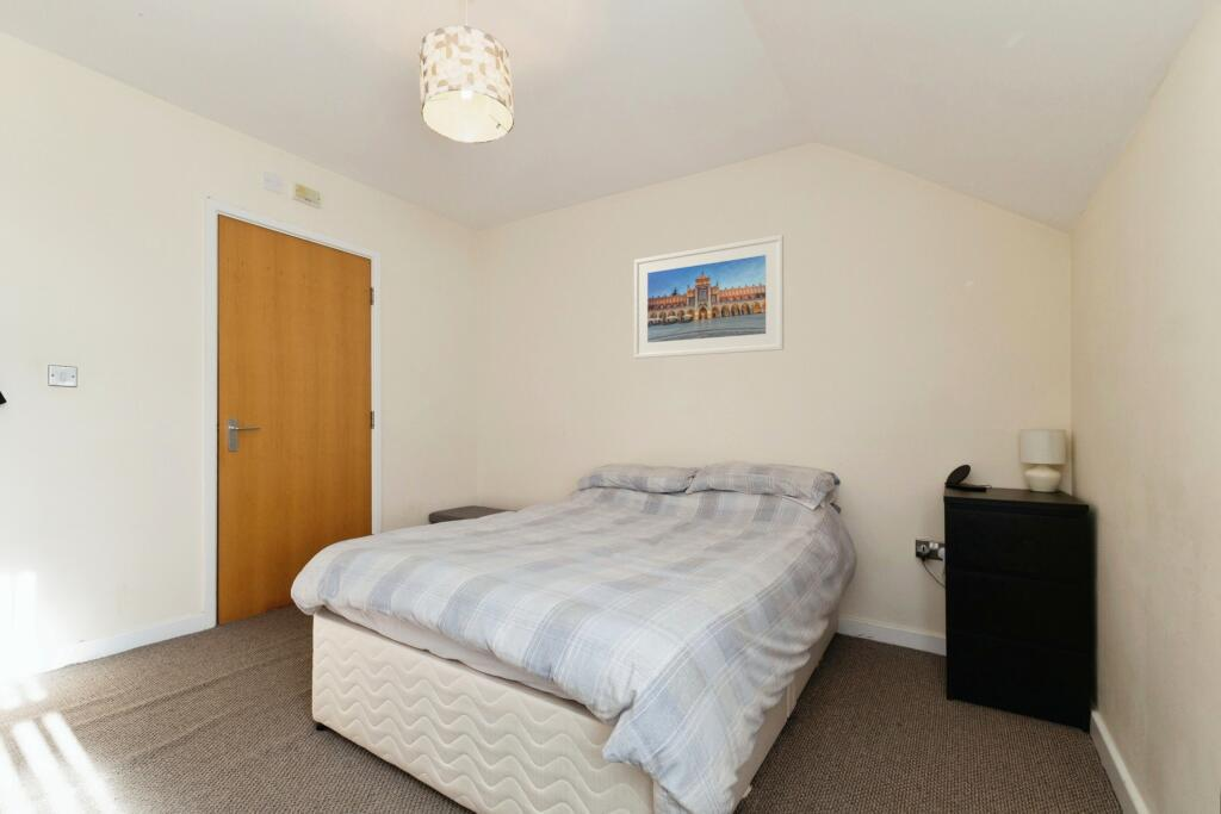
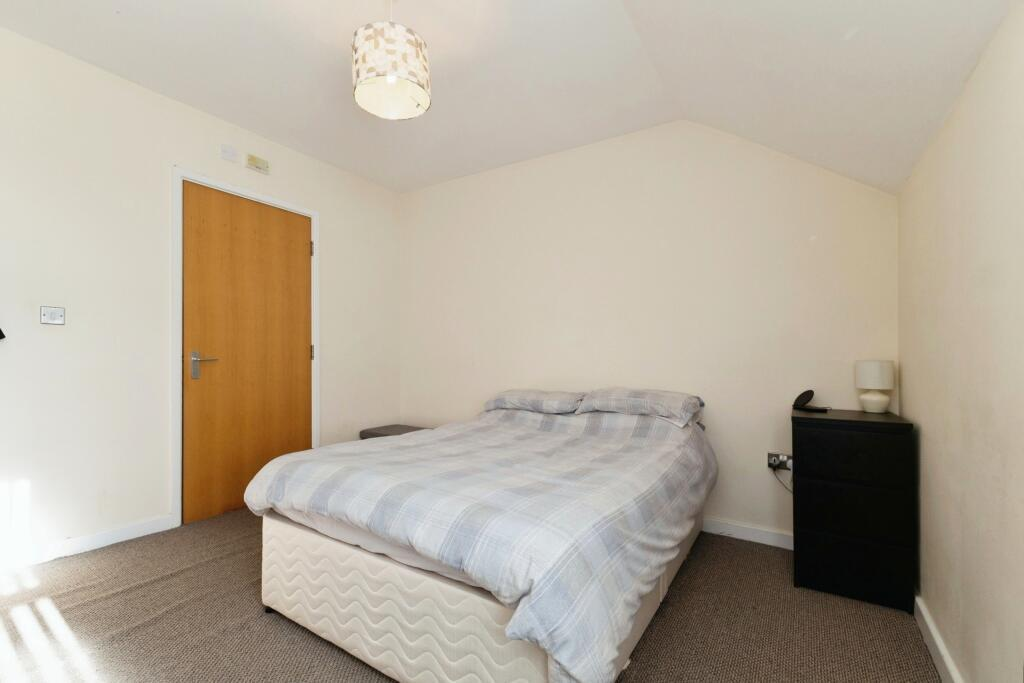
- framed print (702, 302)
